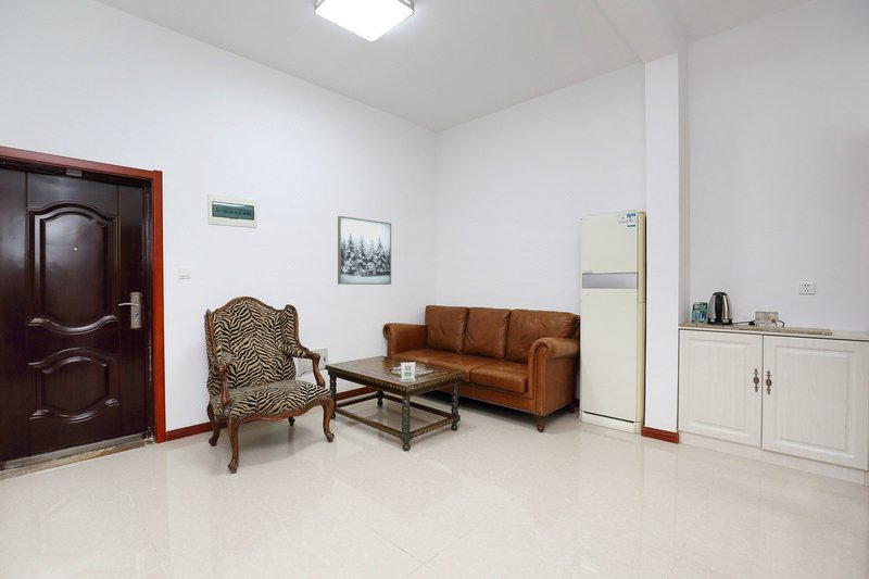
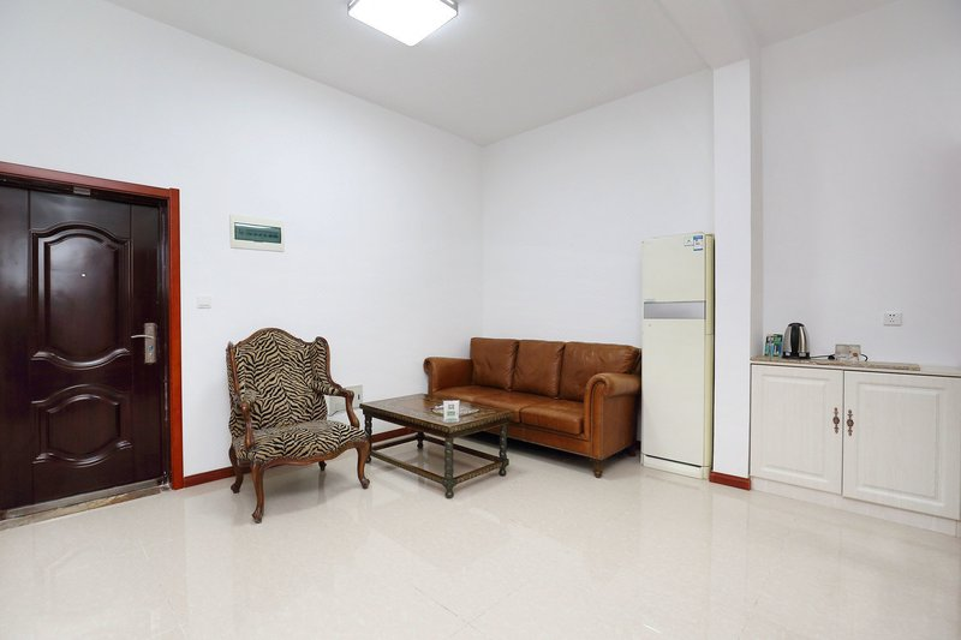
- wall art (365, 252)
